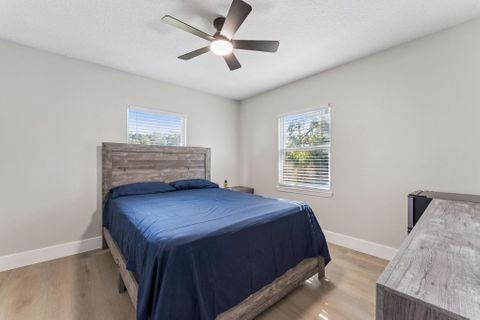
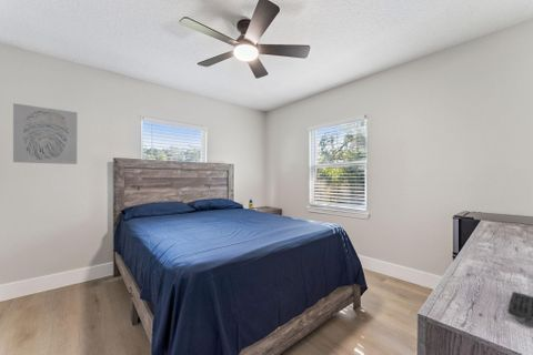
+ wall art (47, 135)
+ remote control (521, 305)
